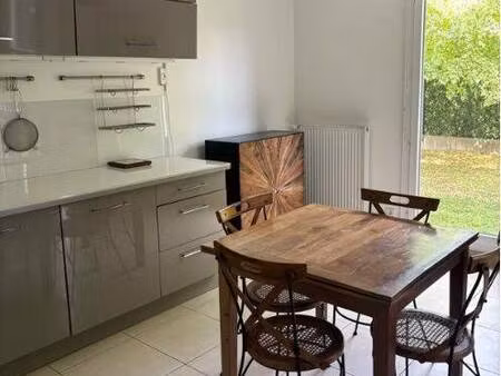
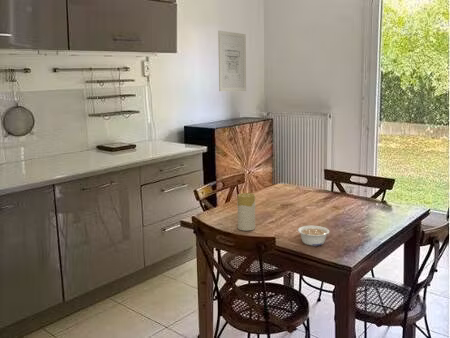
+ candle (246, 211)
+ legume (313, 235)
+ wall art (232, 62)
